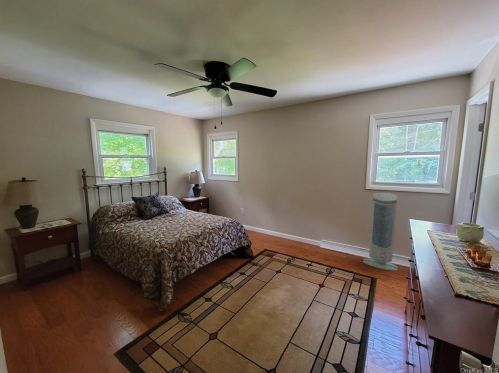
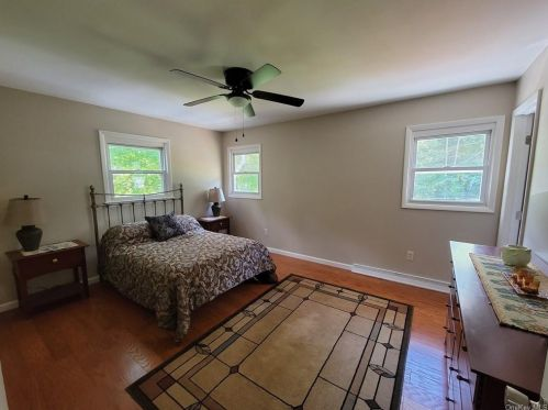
- air purifier (382, 229)
